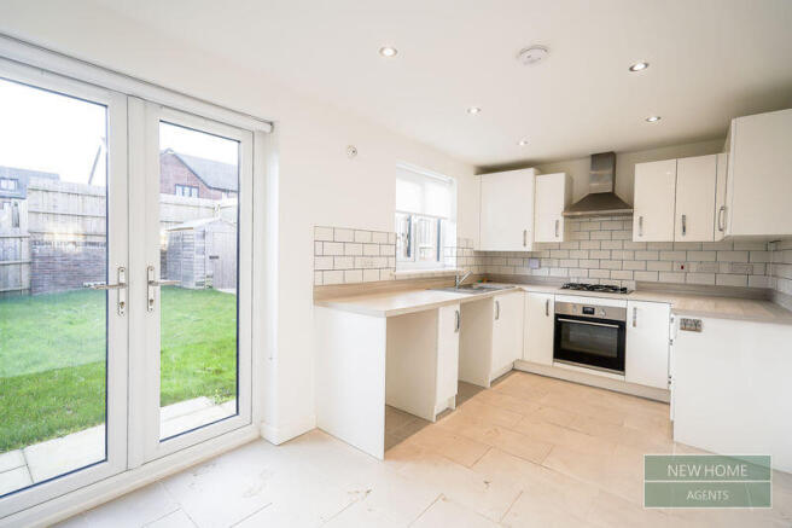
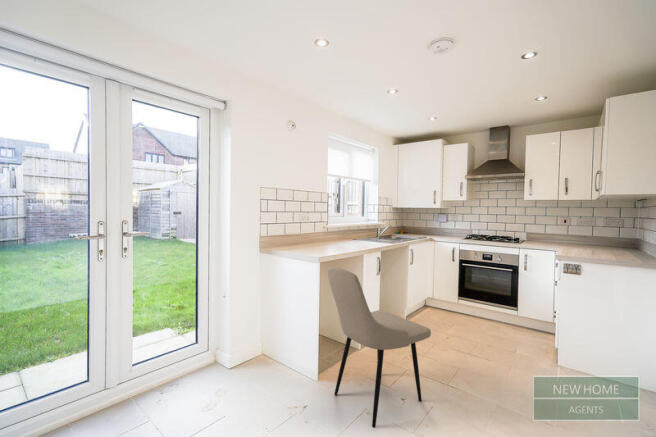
+ dining chair (373, 332)
